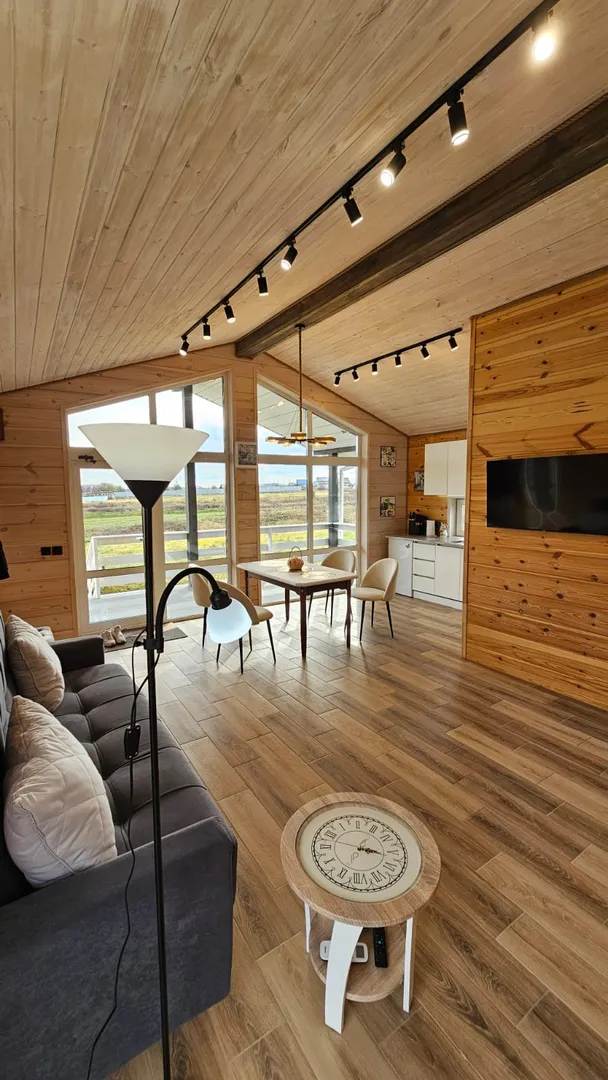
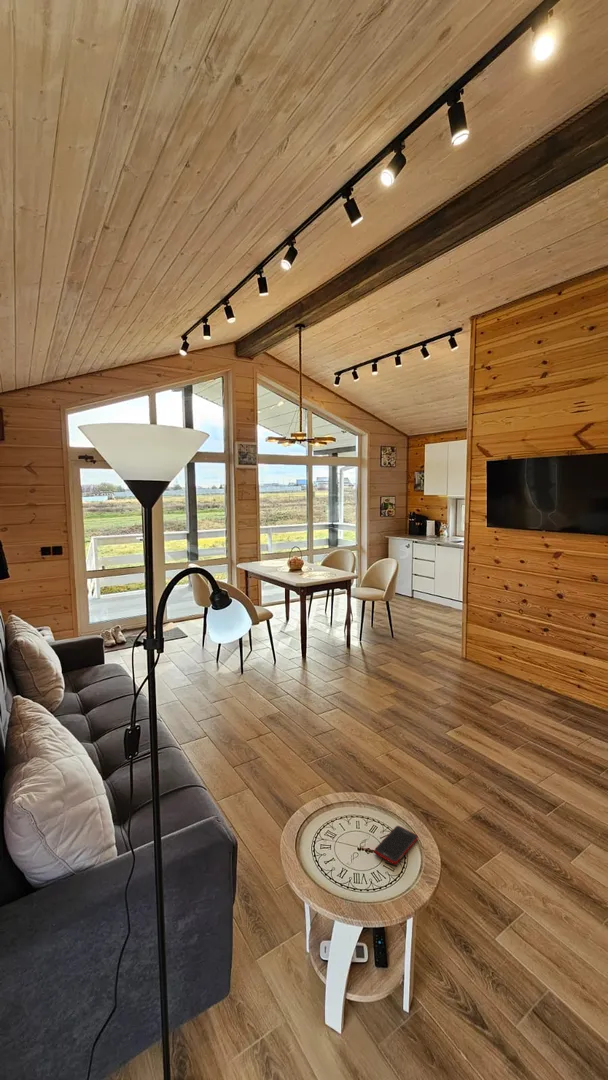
+ cell phone (396, 844)
